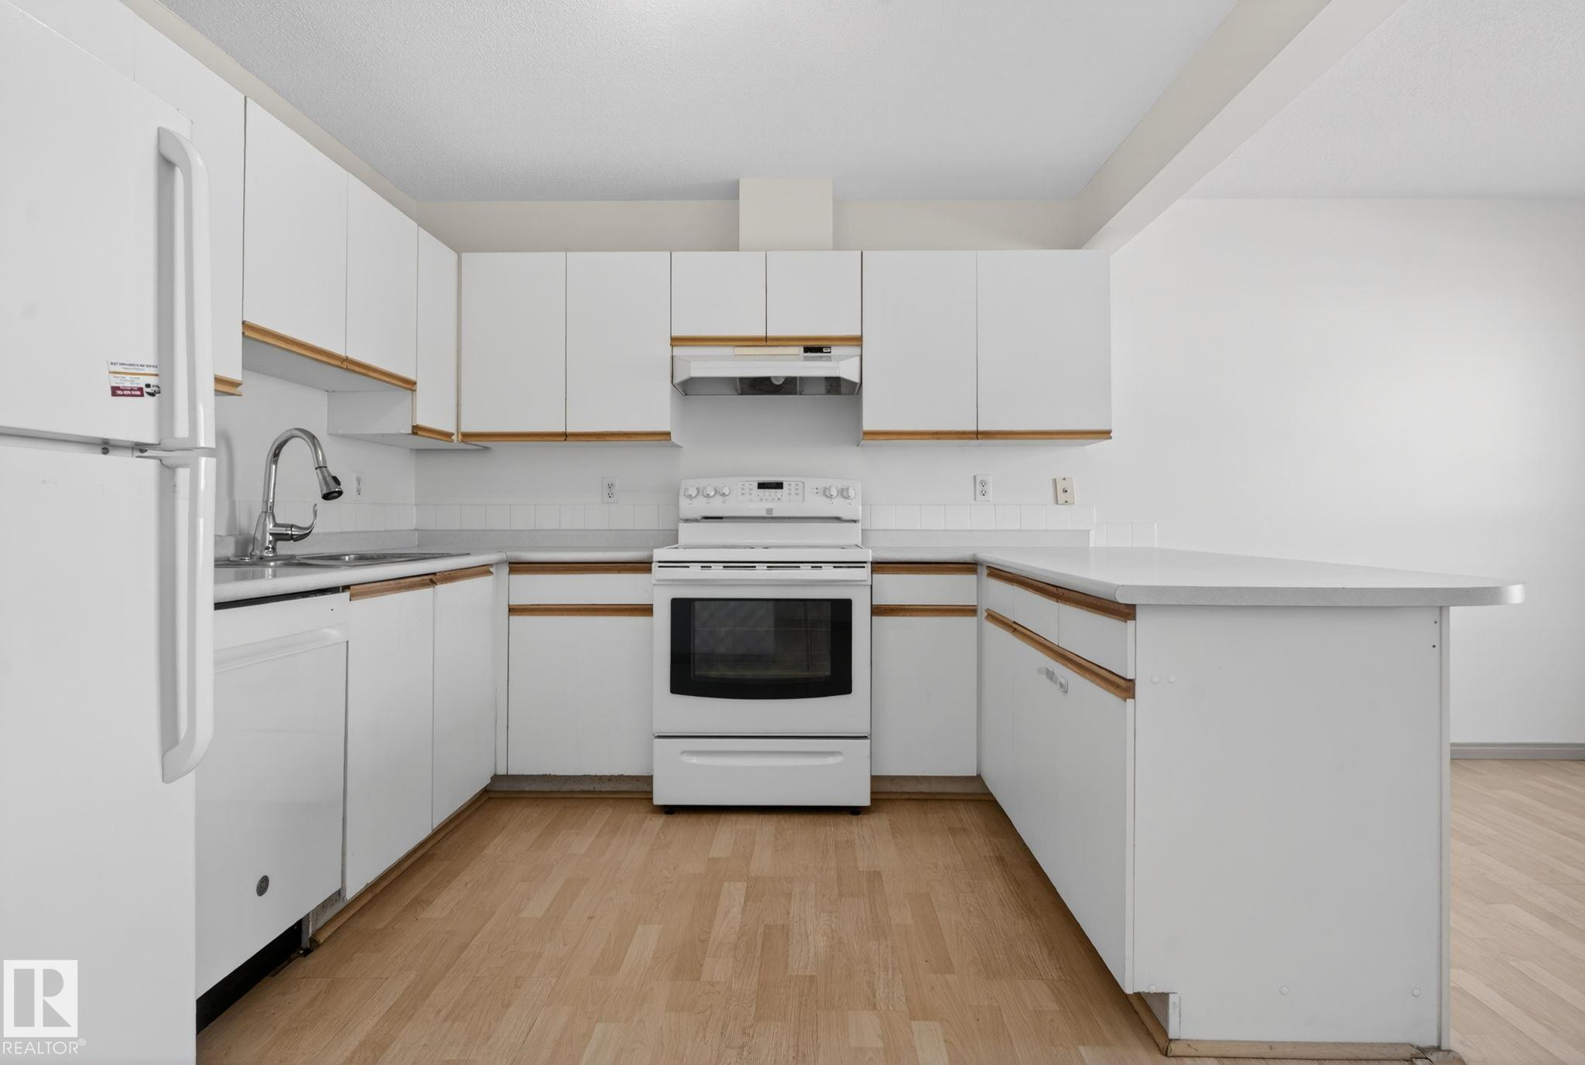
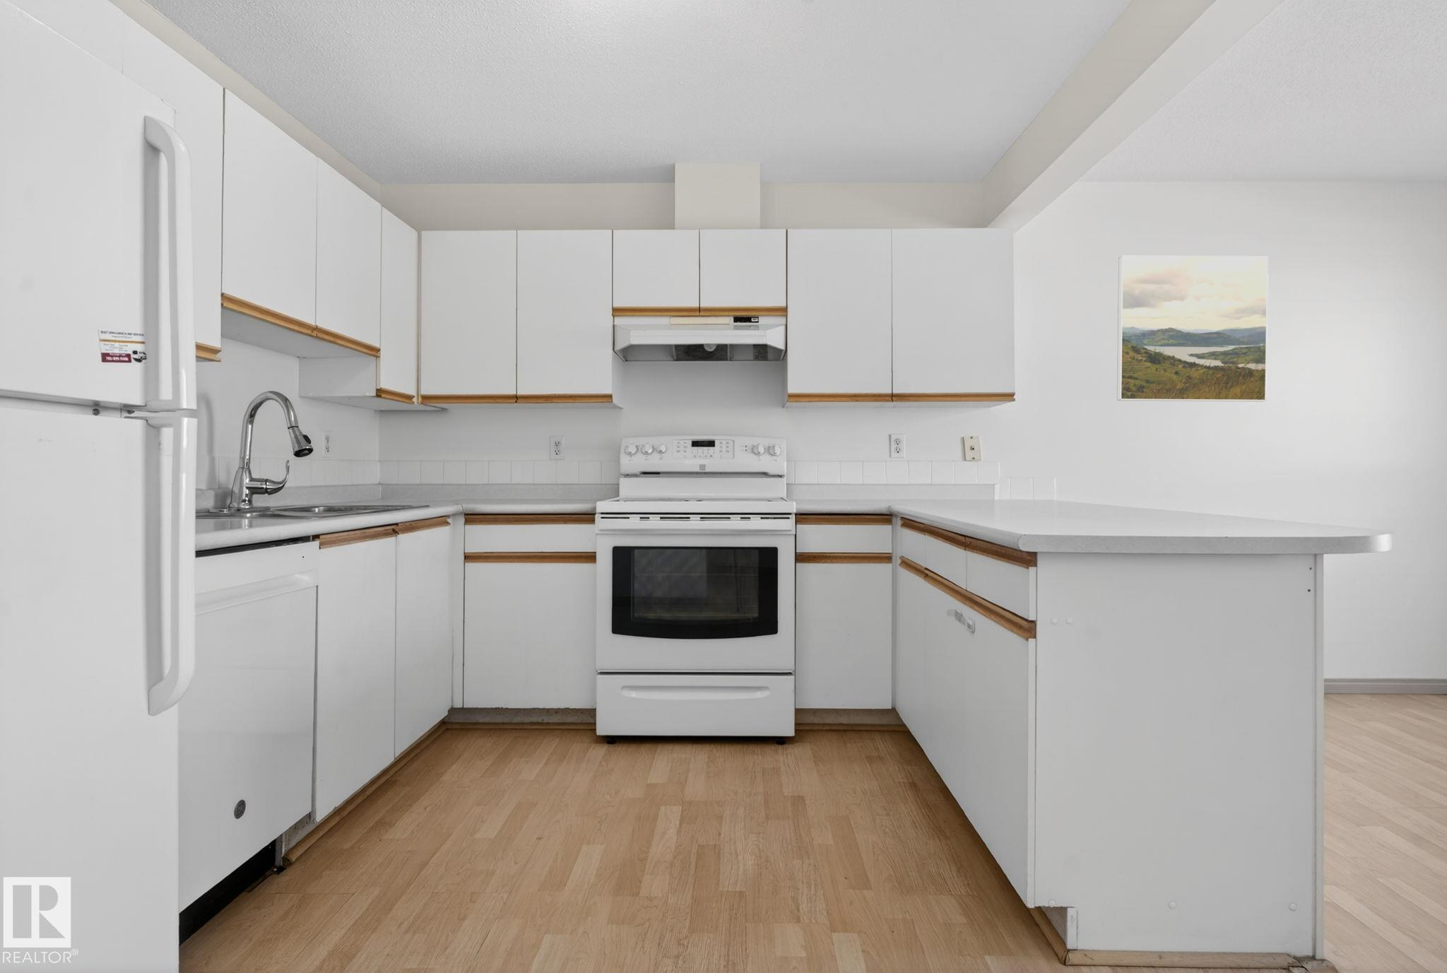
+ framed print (1192, 329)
